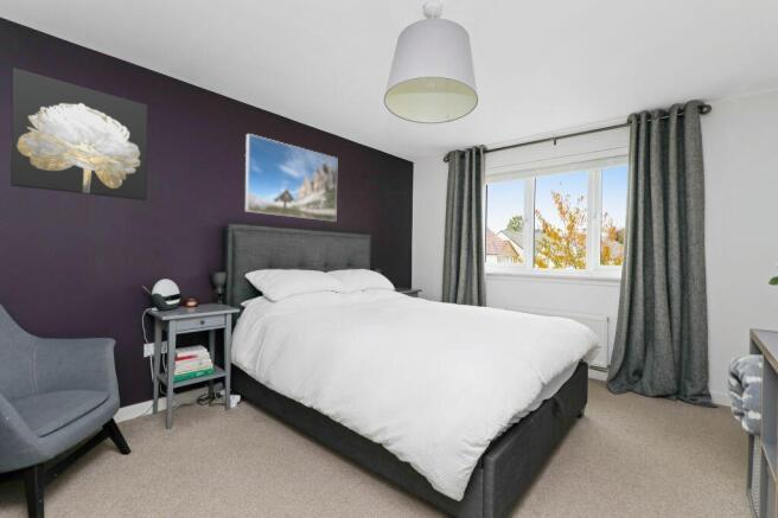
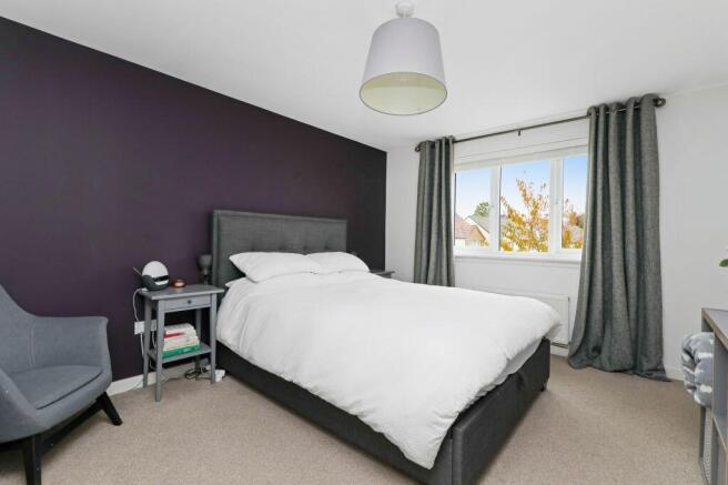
- wall art (85, 141)
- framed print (295, 181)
